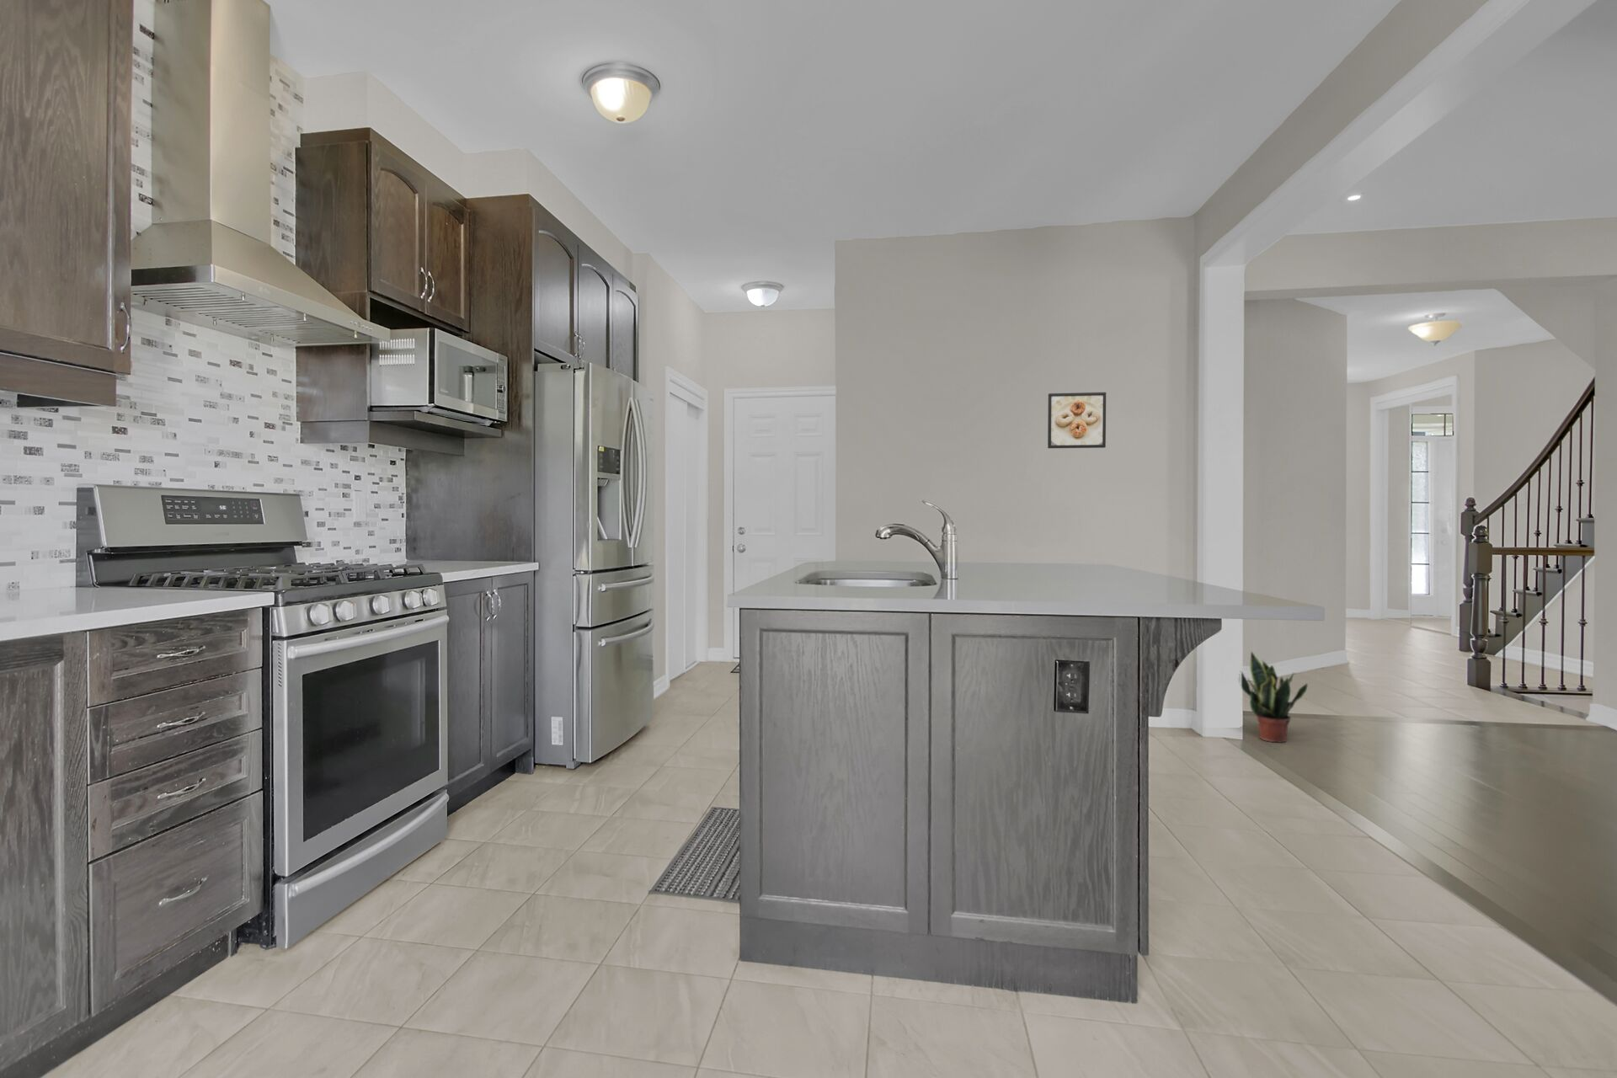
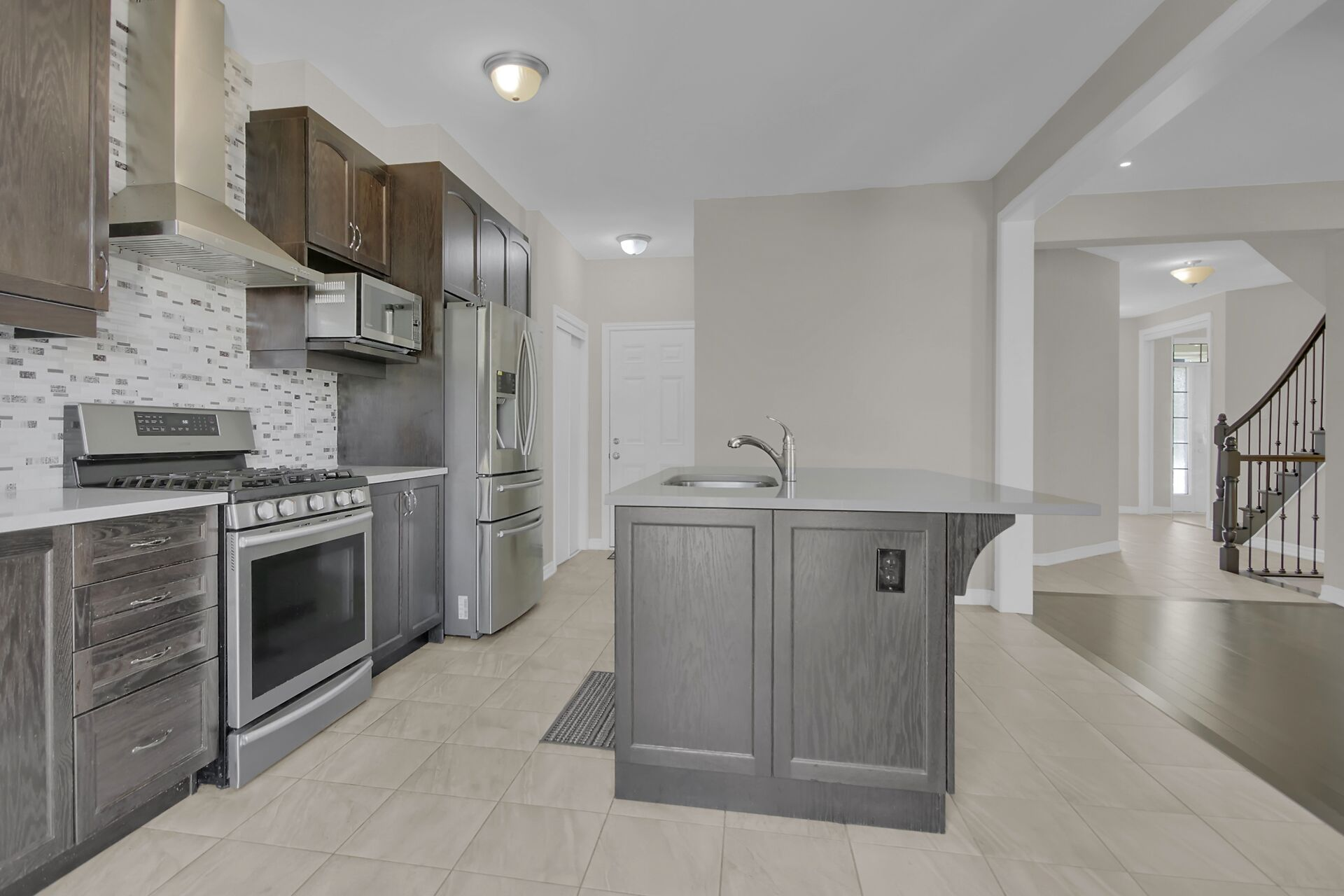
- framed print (1077, 420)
- potted plant (1275, 697)
